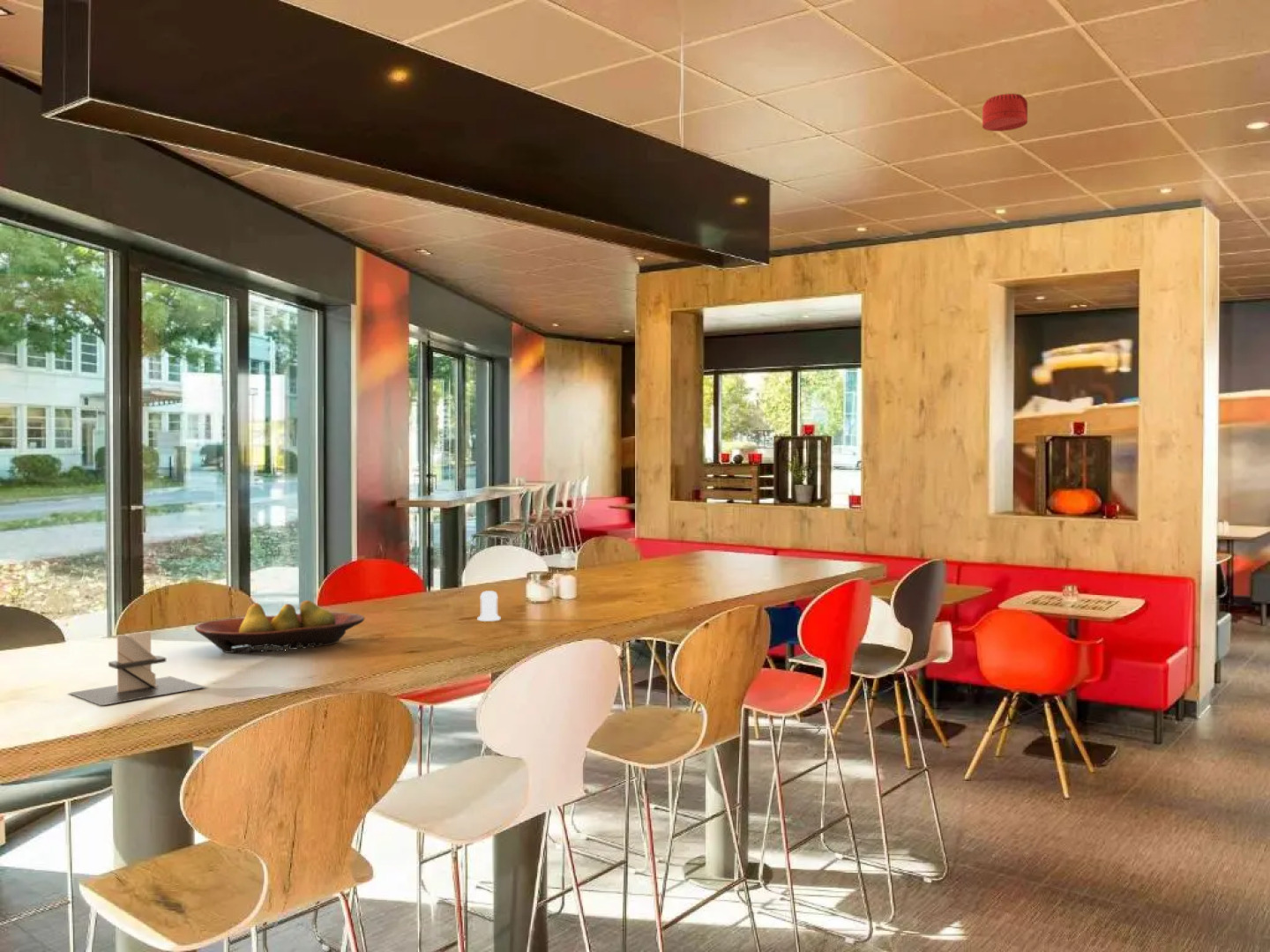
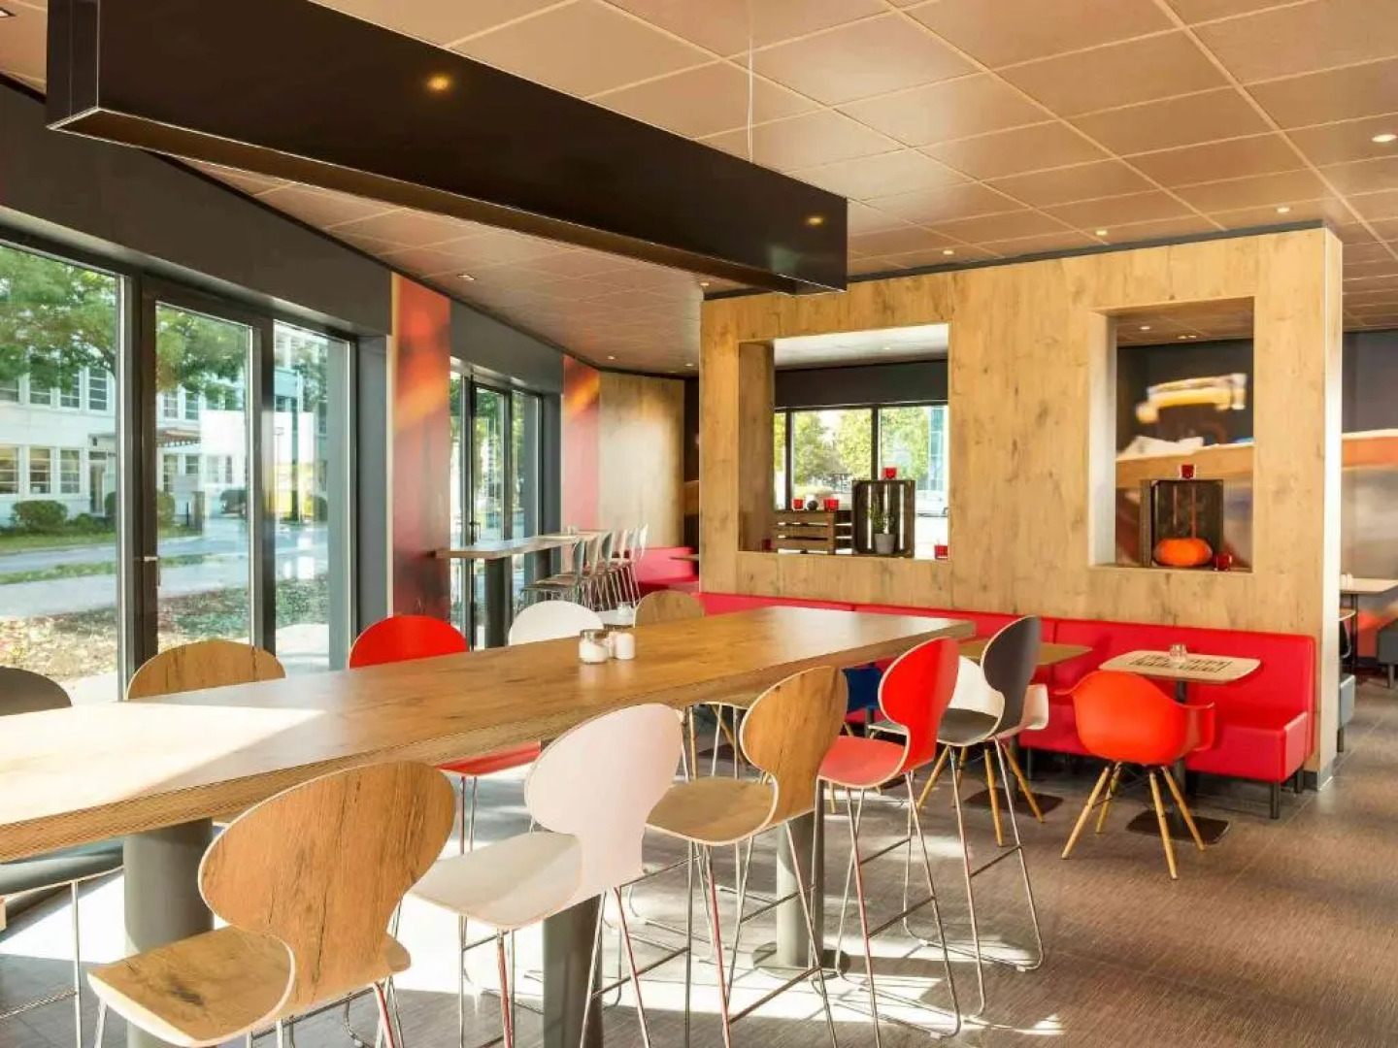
- smoke detector (1005, 111)
- fruit bowl (281, 624)
- salt shaker (489, 605)
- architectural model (138, 661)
